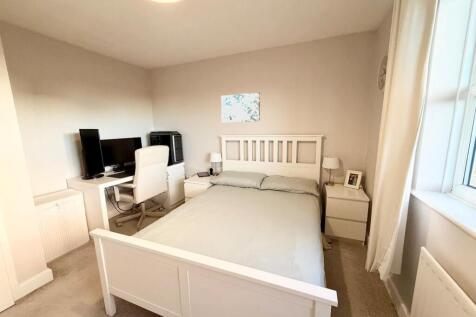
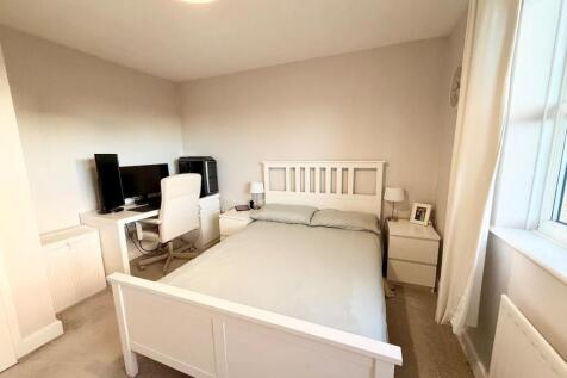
- wall art (240, 108)
